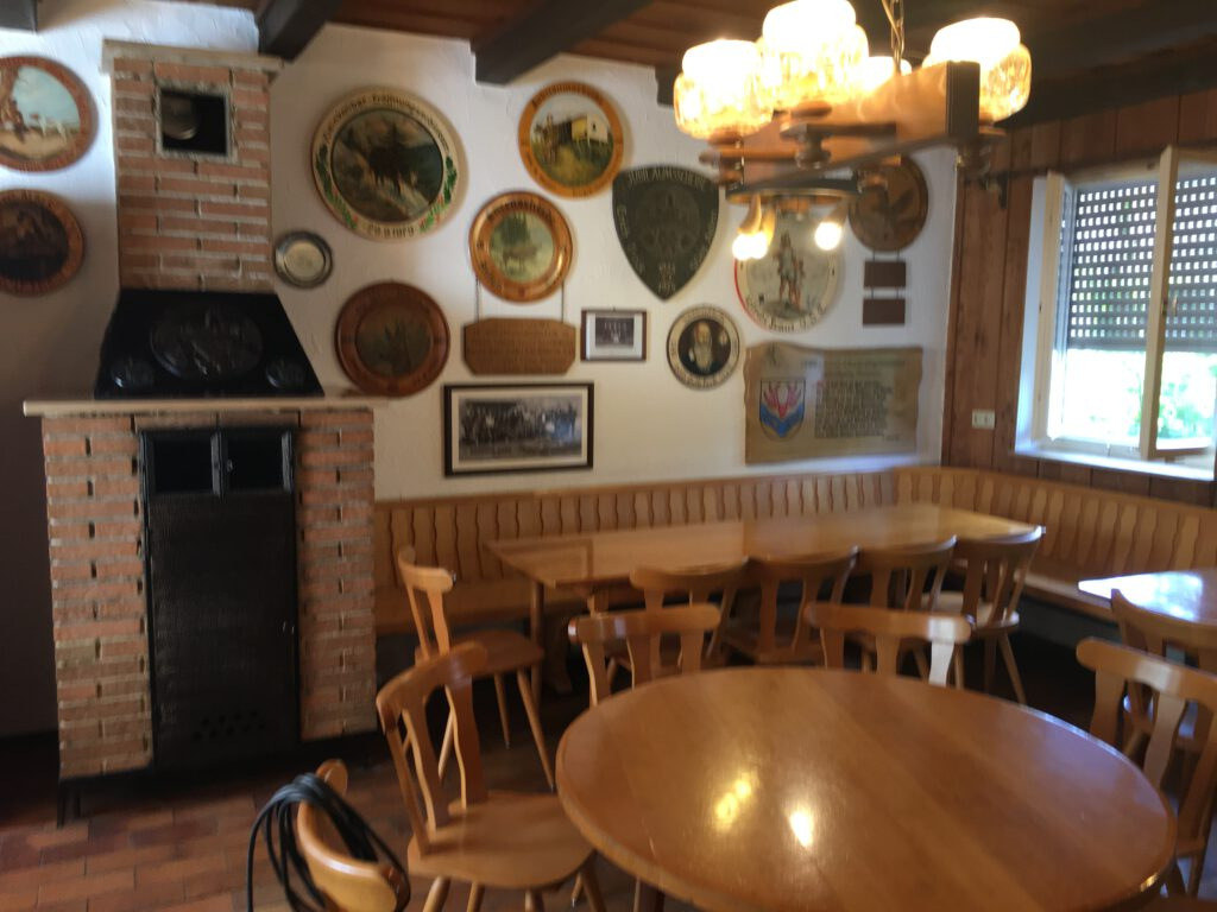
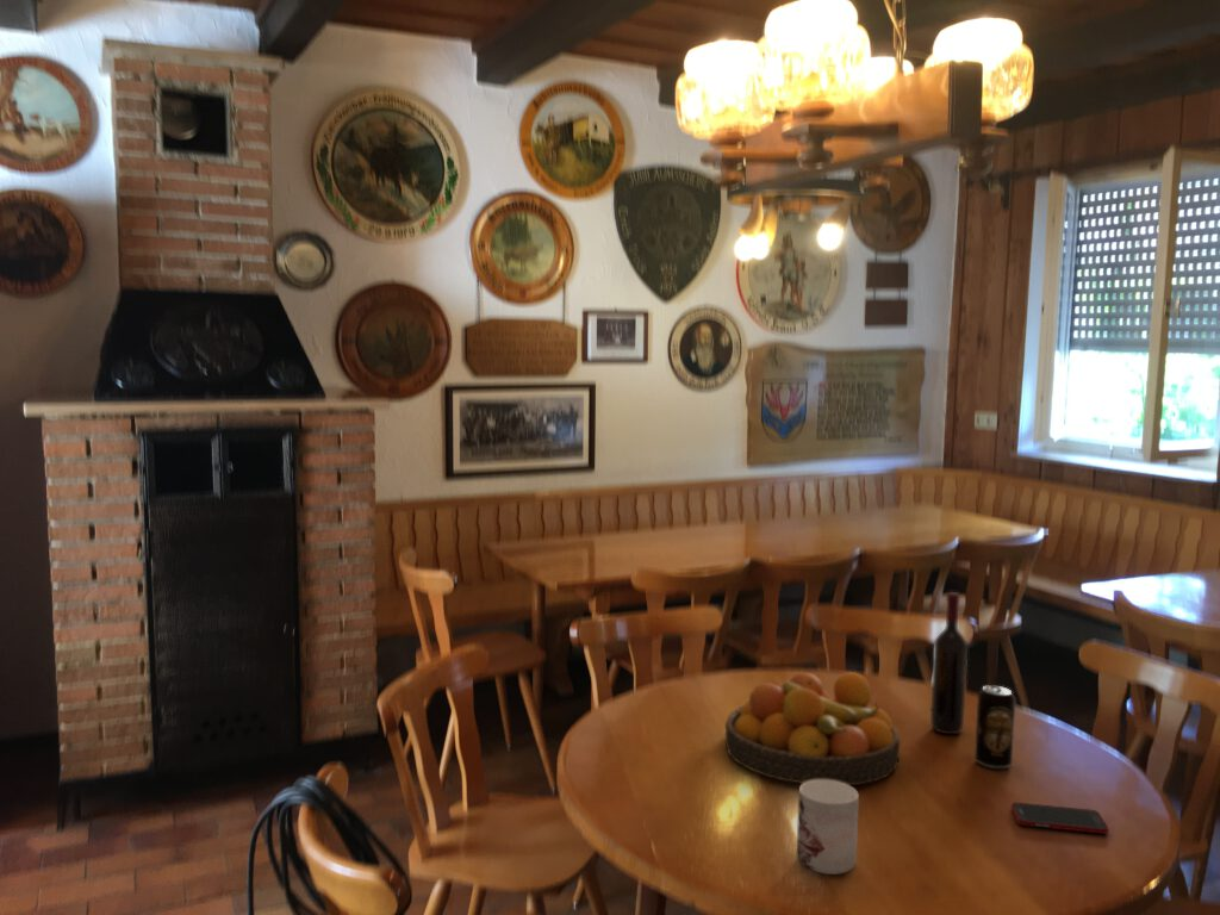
+ beverage can (995, 726)
+ mug (826, 823)
+ fruit bowl (811, 715)
+ cell phone (1058, 817)
+ wine bottle (950, 661)
